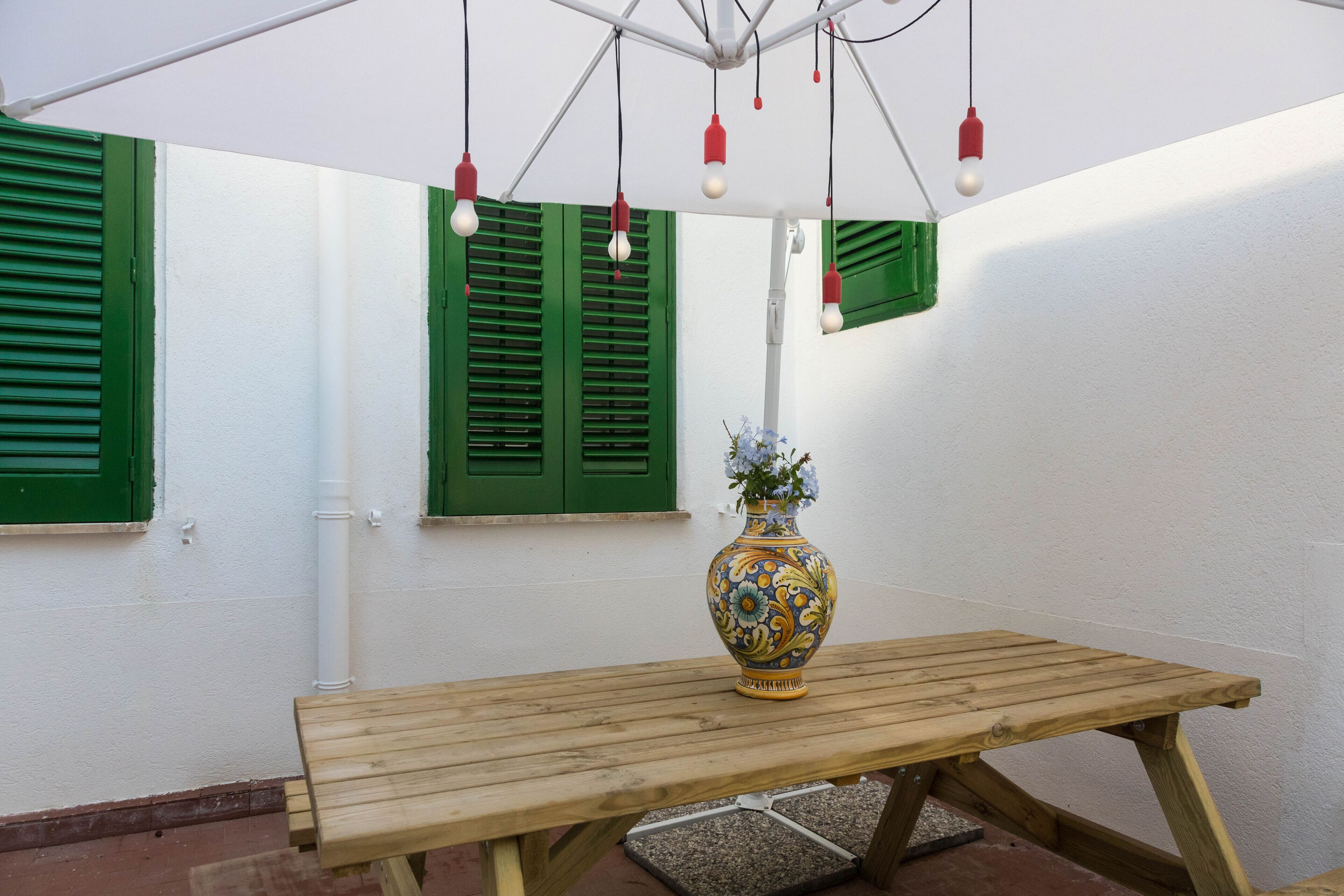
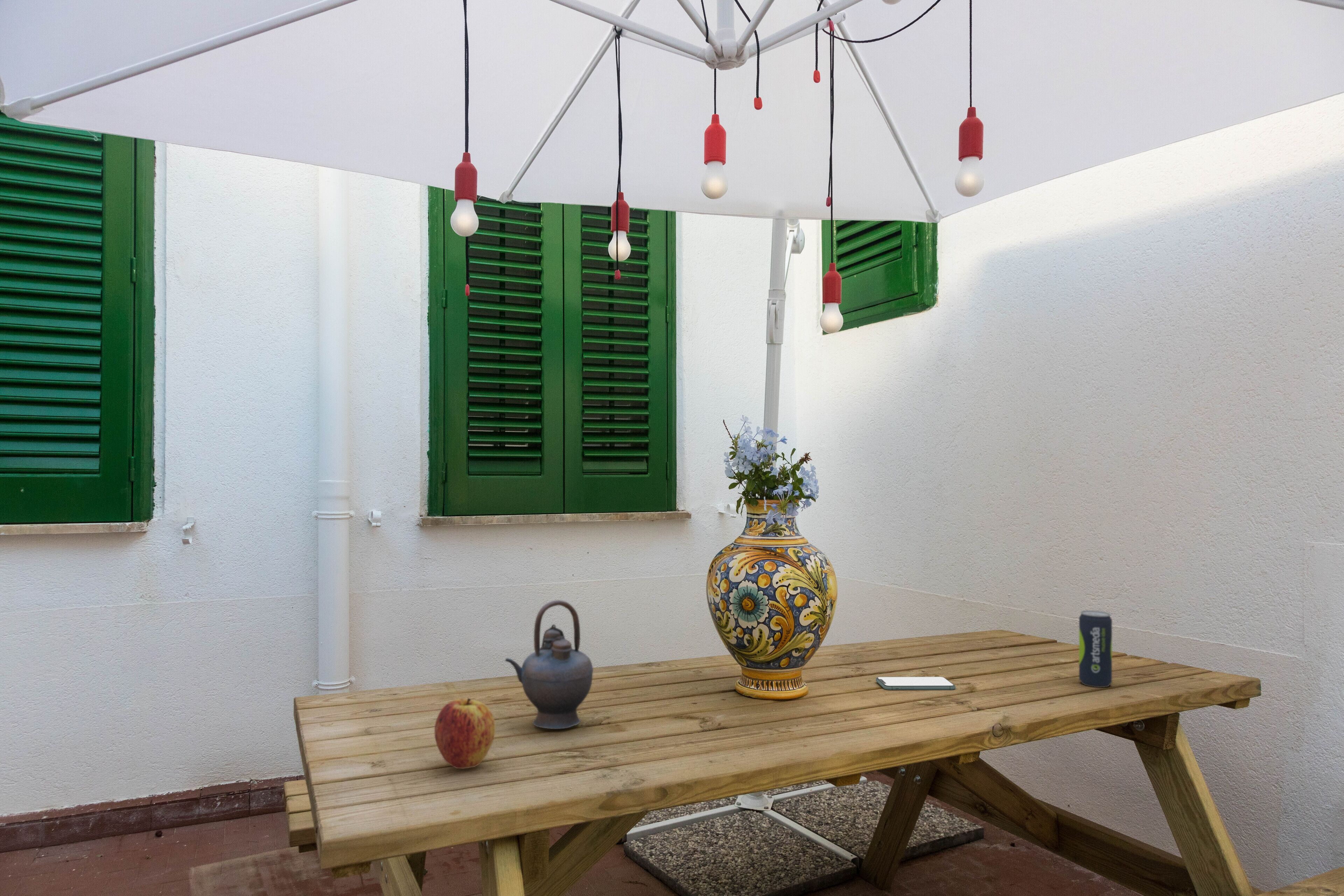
+ beverage can (1095, 648)
+ smartphone (915, 683)
+ apple (465, 732)
+ teapot (549, 663)
